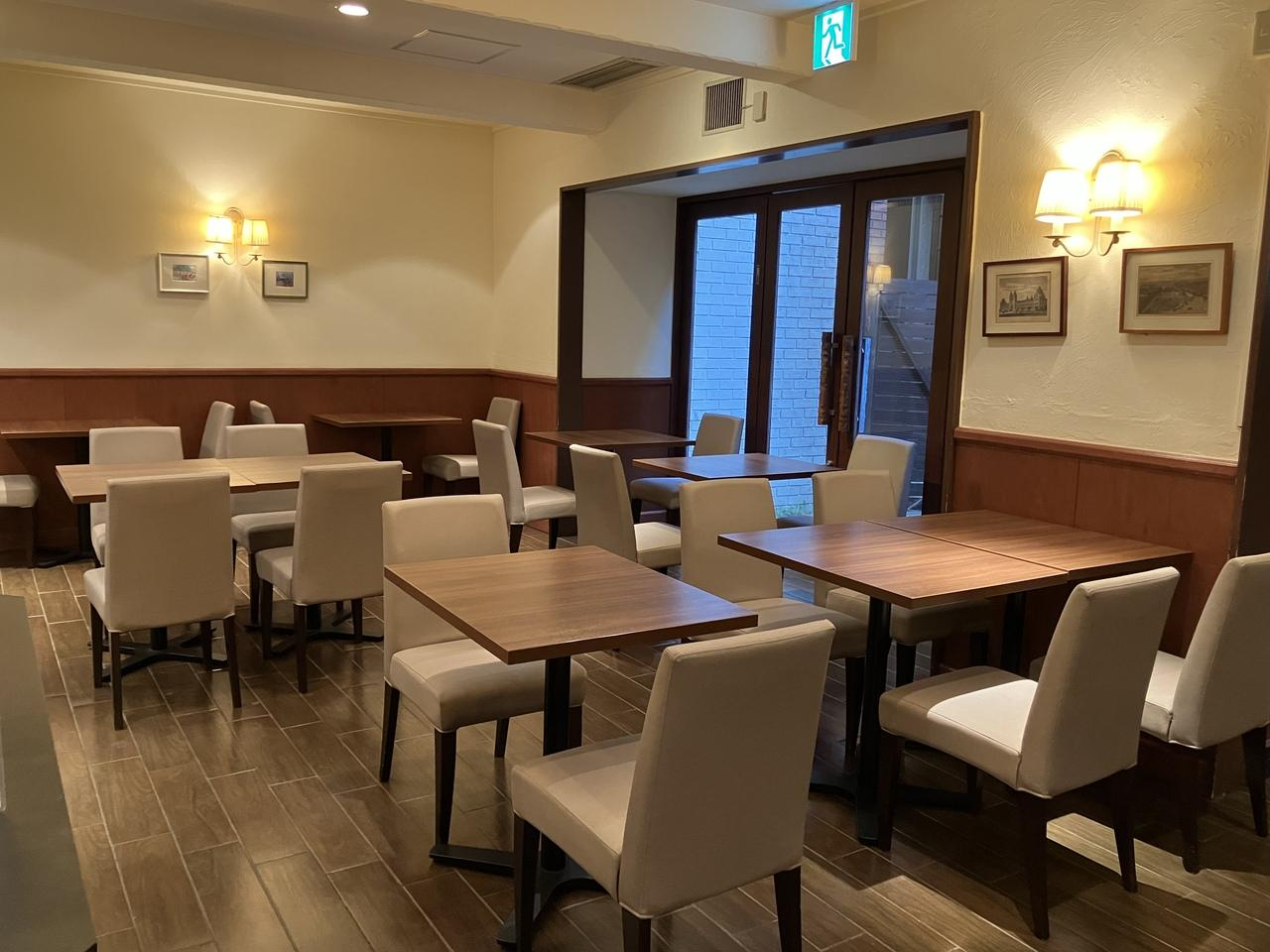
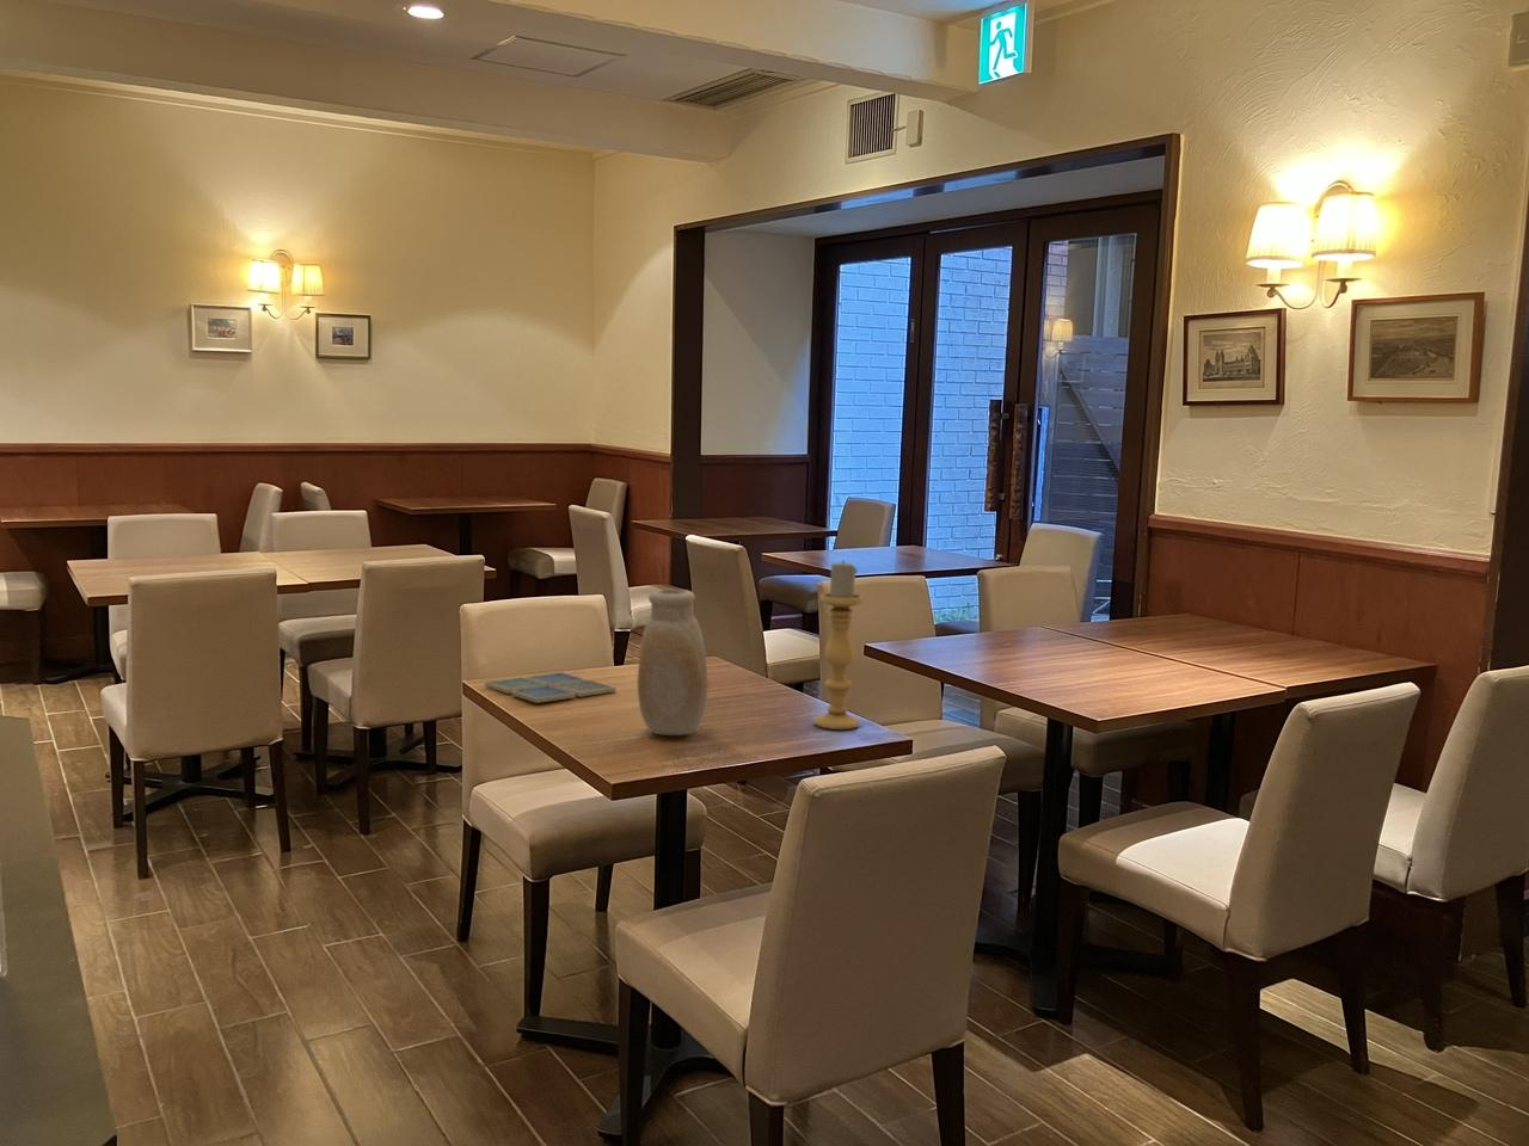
+ candle holder (840, 643)
+ drink coaster (549, 686)
+ vase (702, 656)
